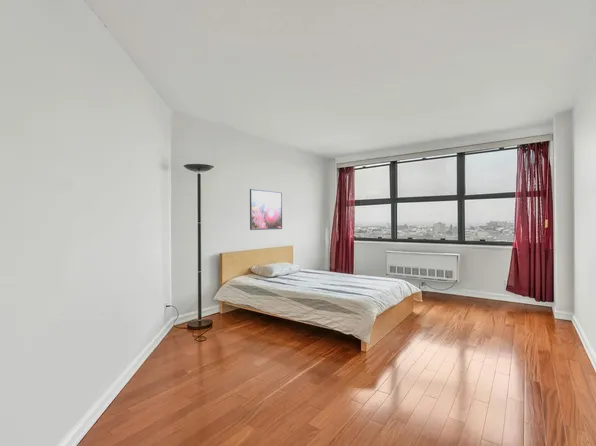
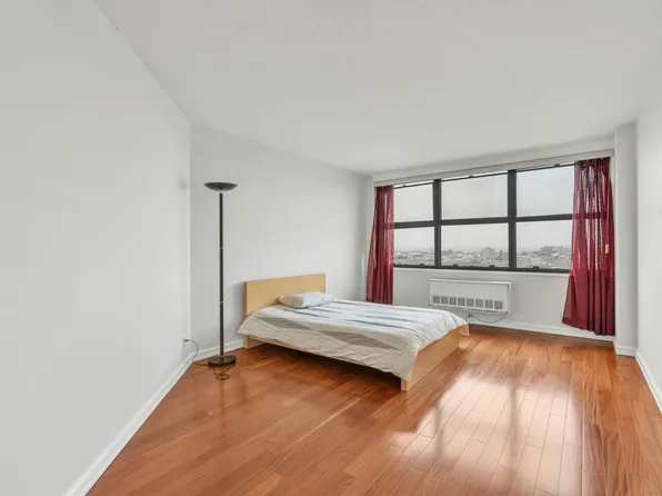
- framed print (266, 210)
